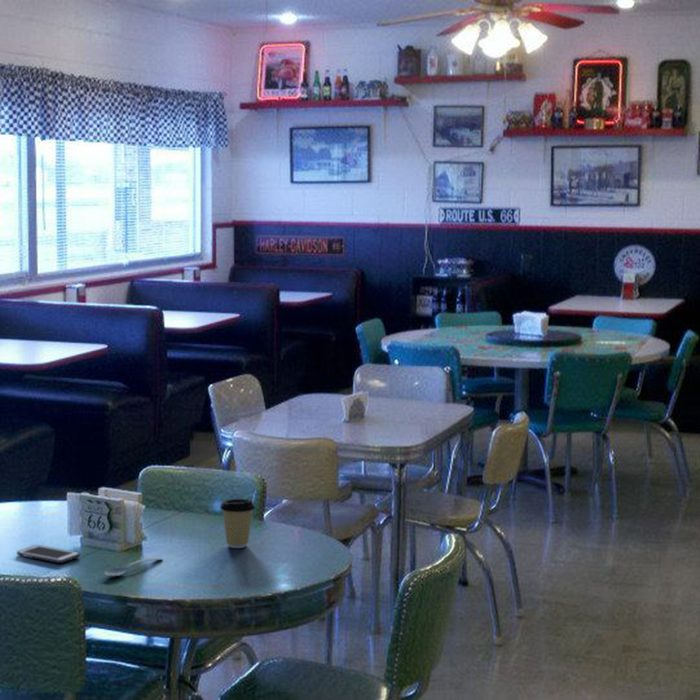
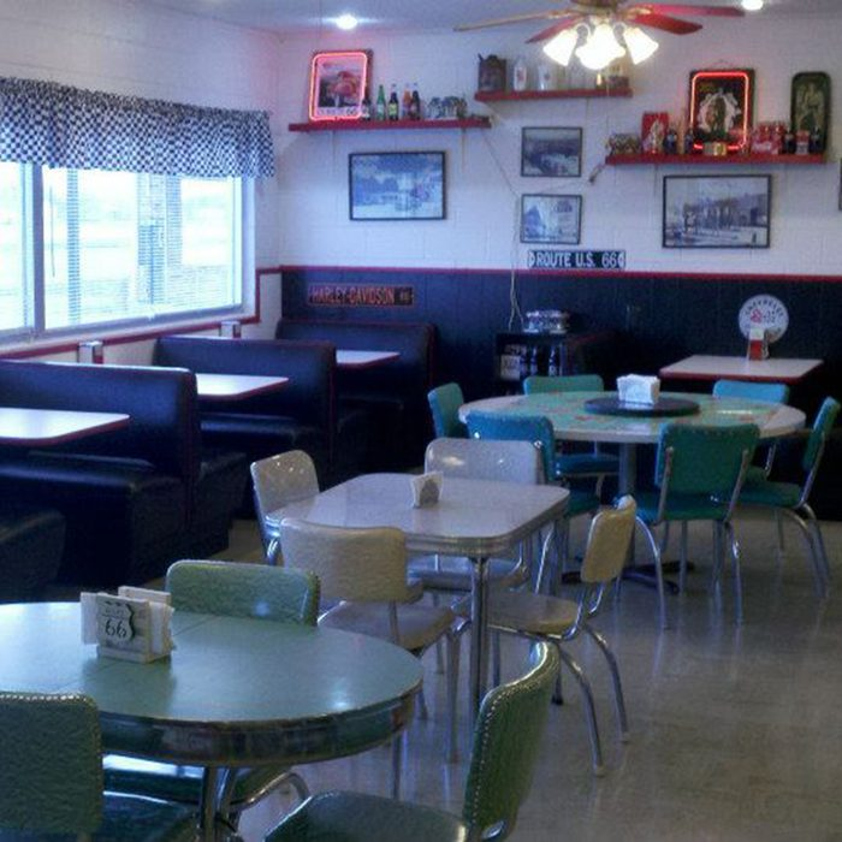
- spoon (134, 564)
- cell phone (48, 554)
- coffee cup (237, 522)
